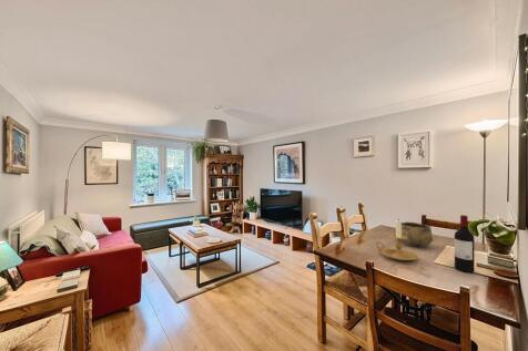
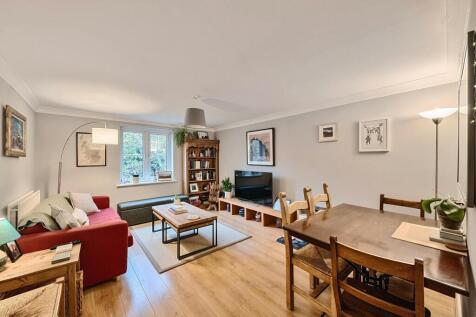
- decorative bowl (414, 235)
- candle holder (398, 238)
- wine bottle (464, 242)
